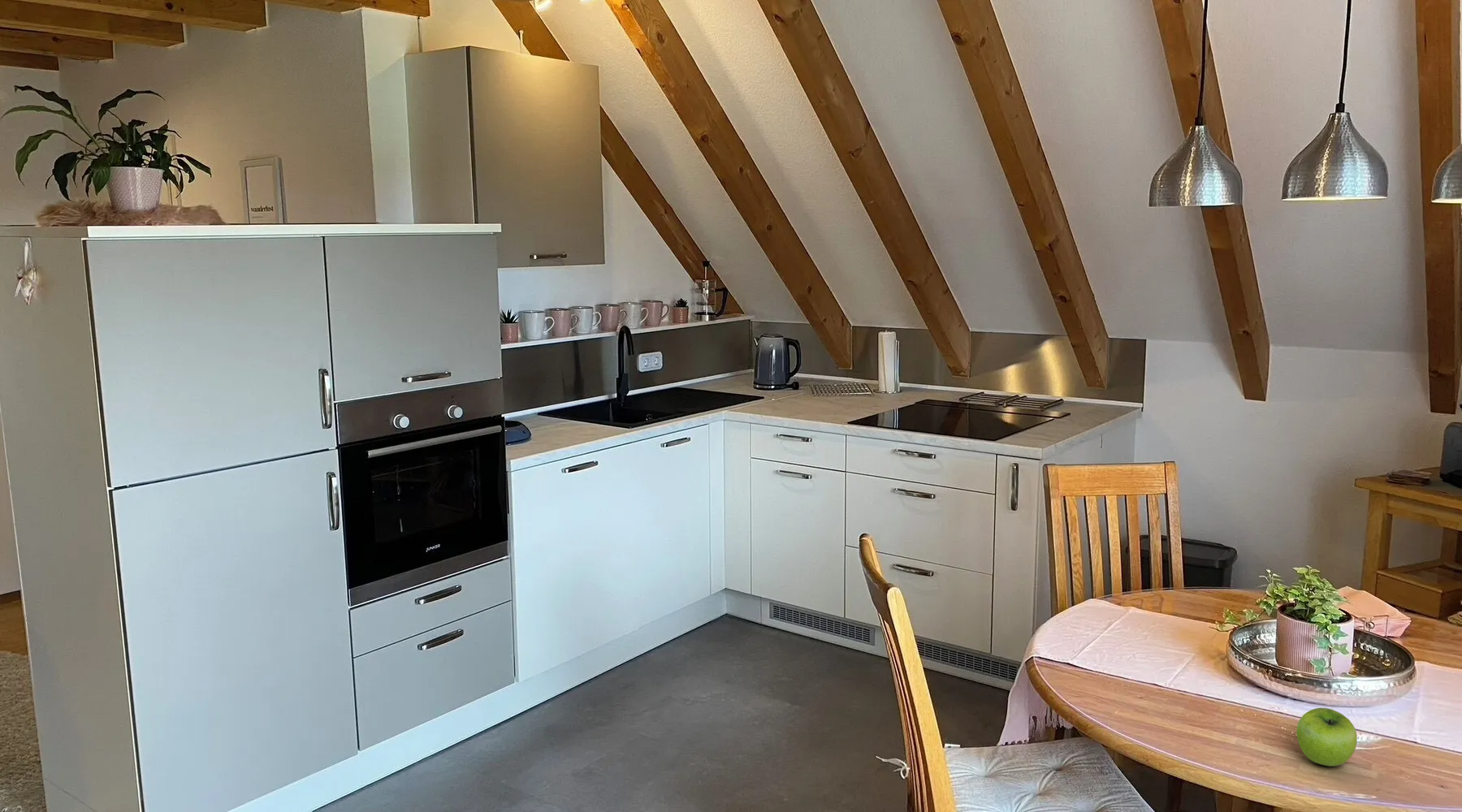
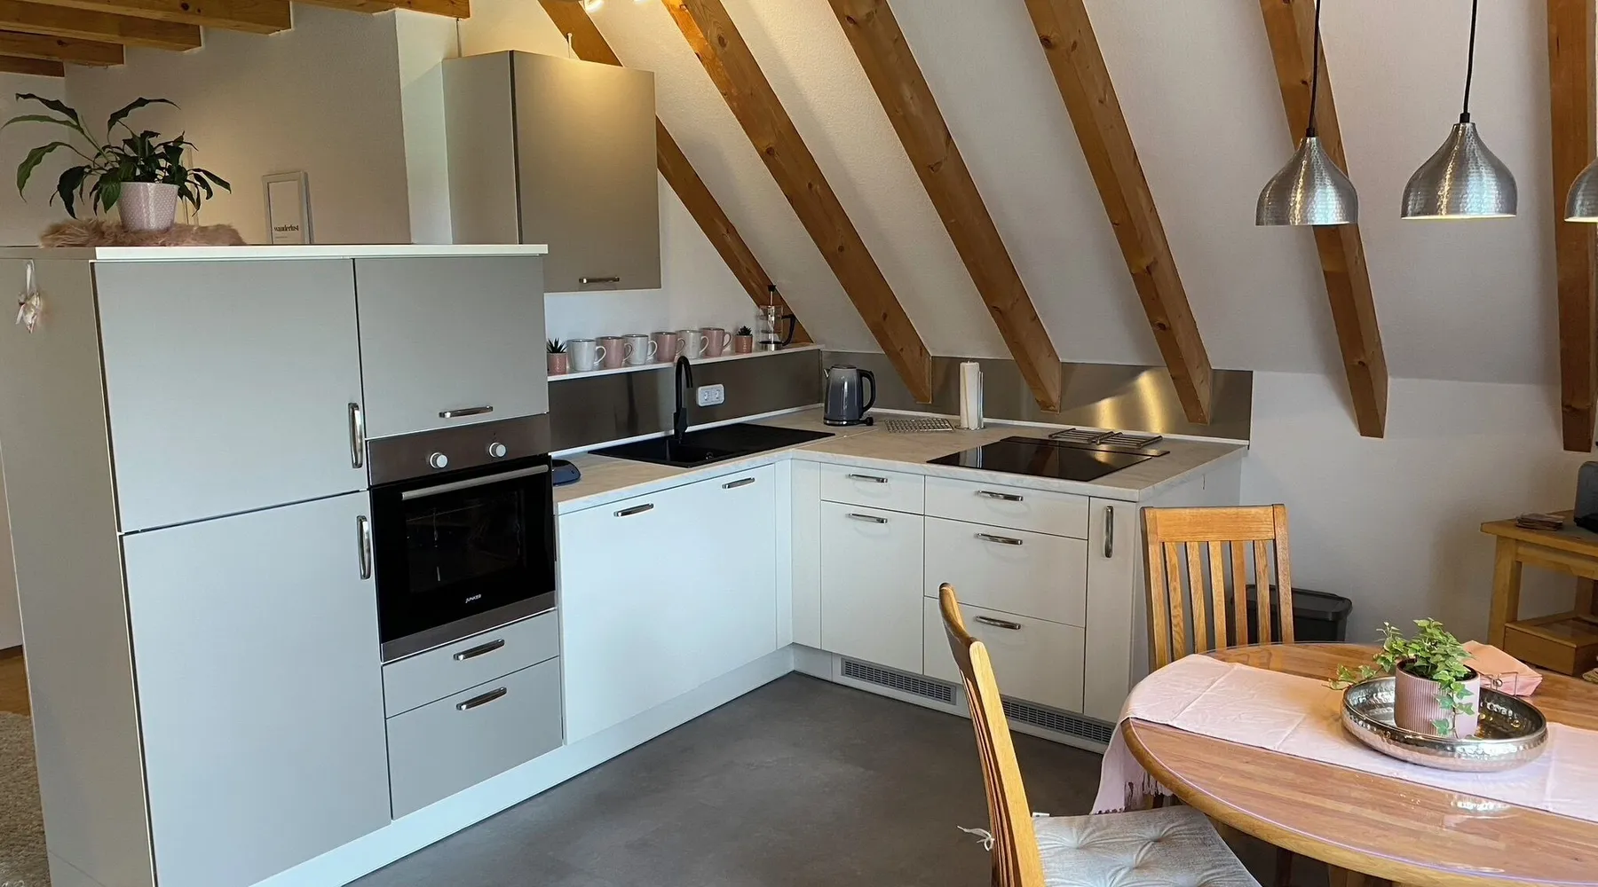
- fruit (1326, 737)
